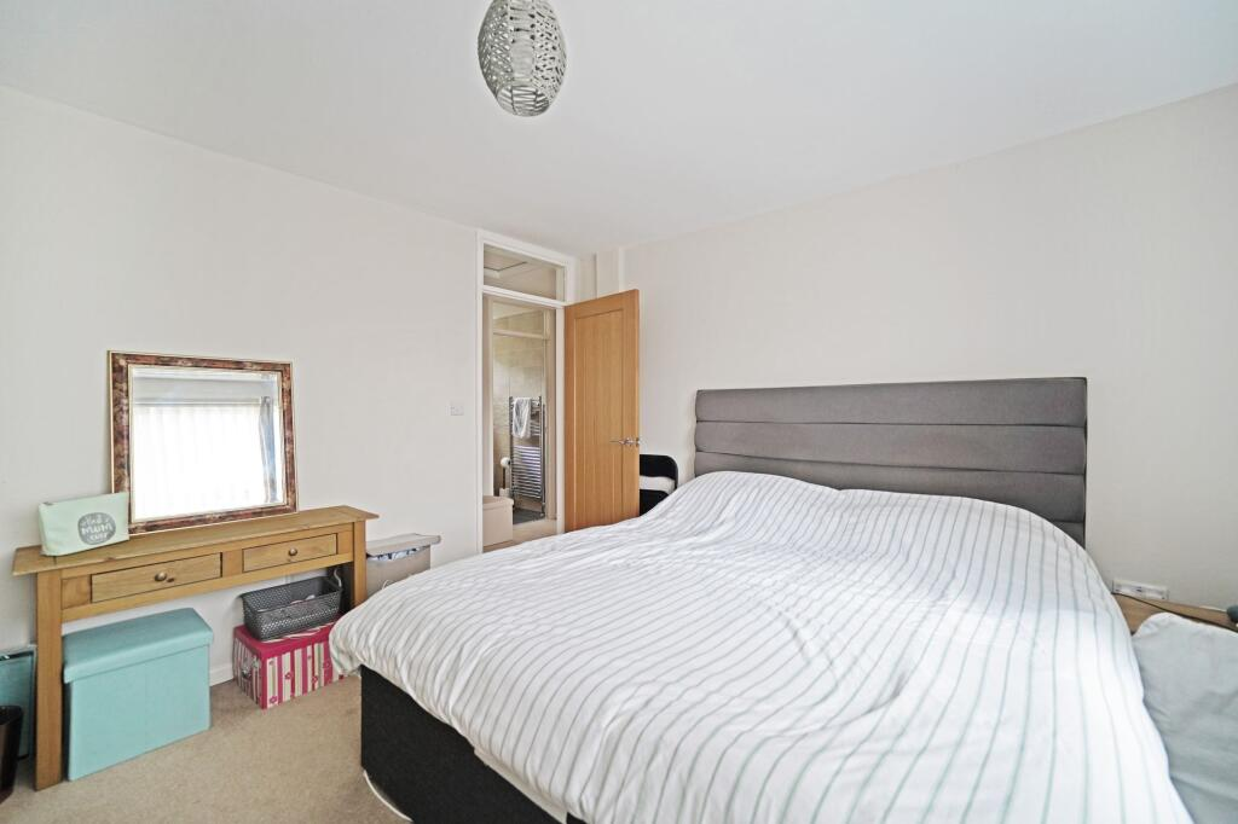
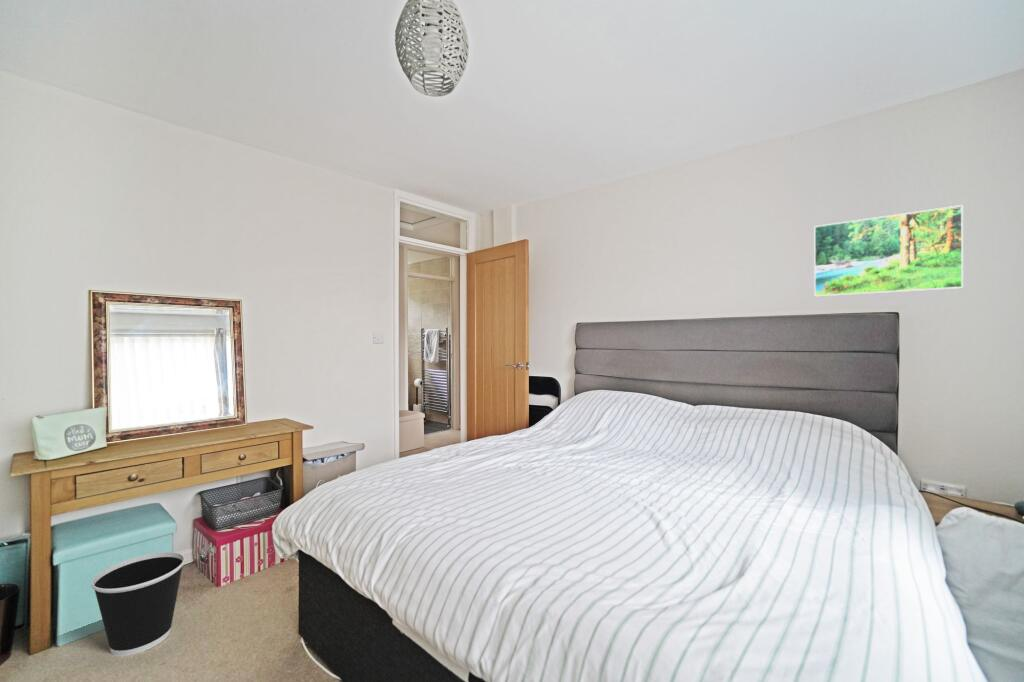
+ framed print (882, 254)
+ wastebasket (141, 604)
